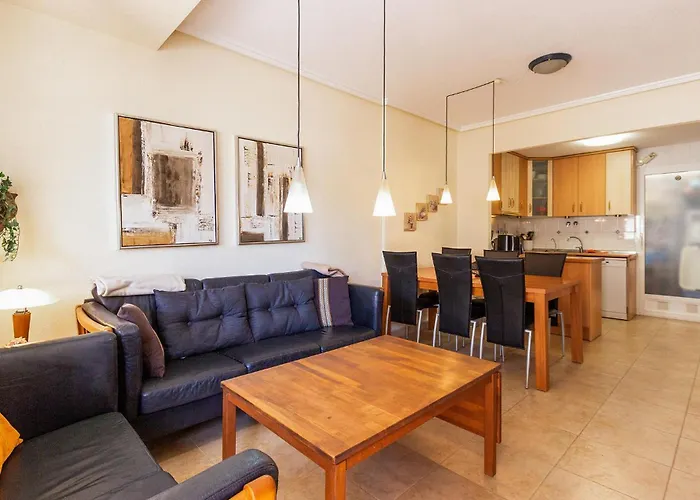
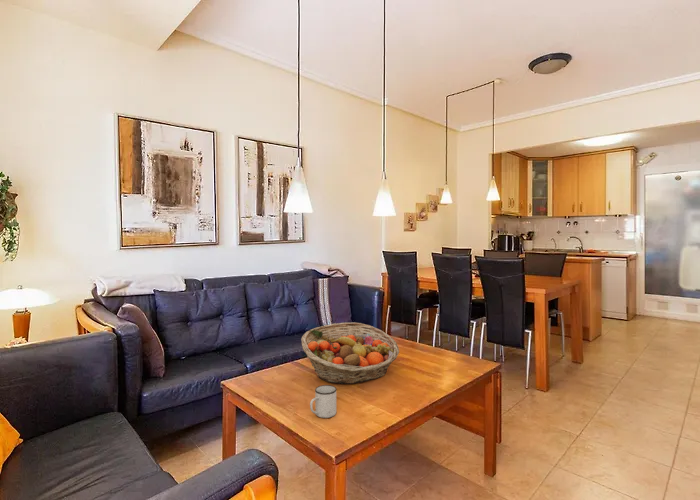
+ fruit basket (350, 351)
+ mug (322, 402)
